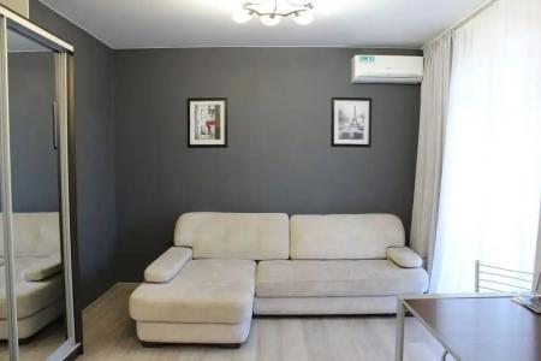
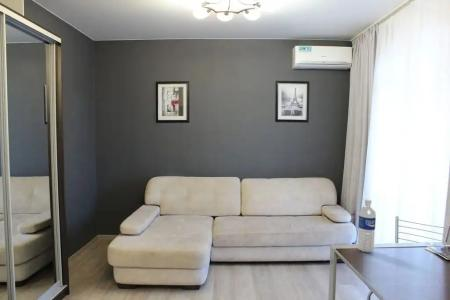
+ water bottle (366, 225)
